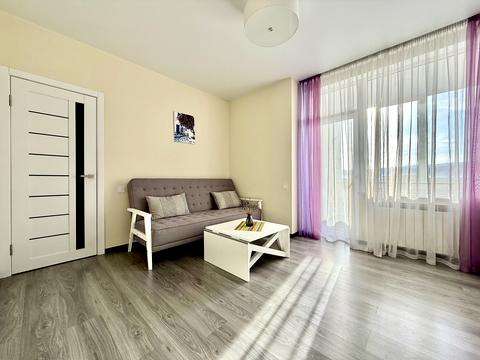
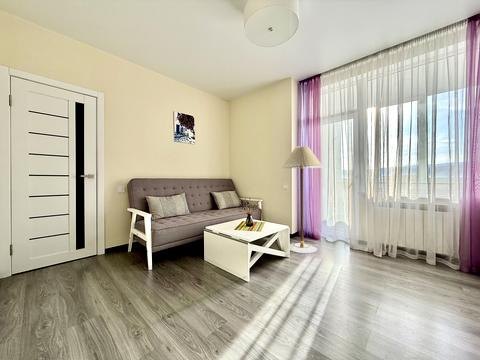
+ floor lamp (301, 197)
